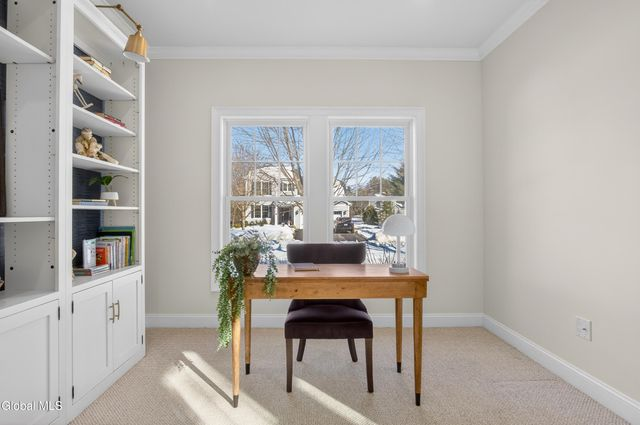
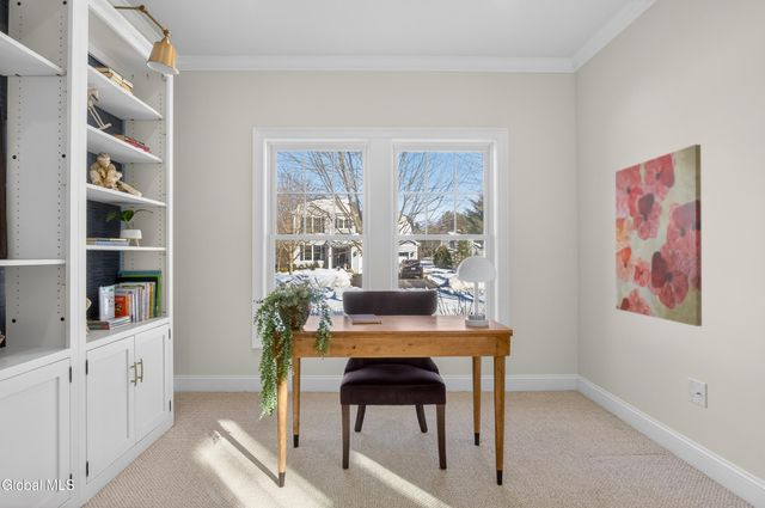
+ wall art (653, 238)
